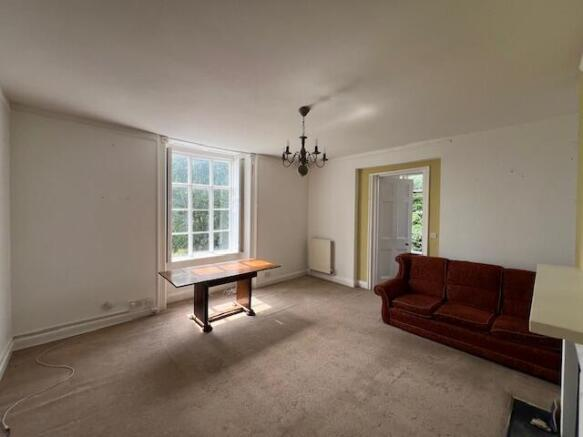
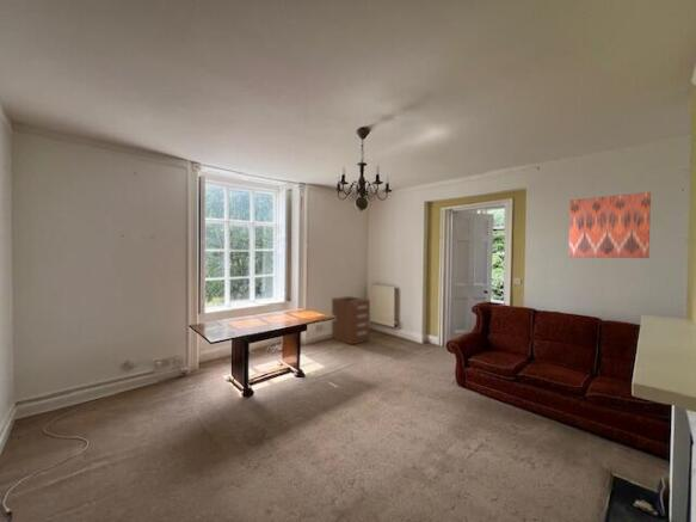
+ wall art (606, 227)
+ filing cabinet (350, 319)
